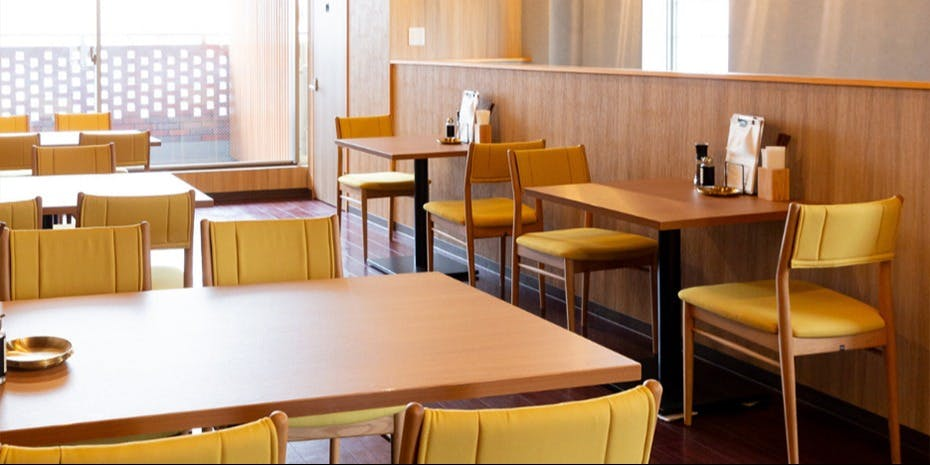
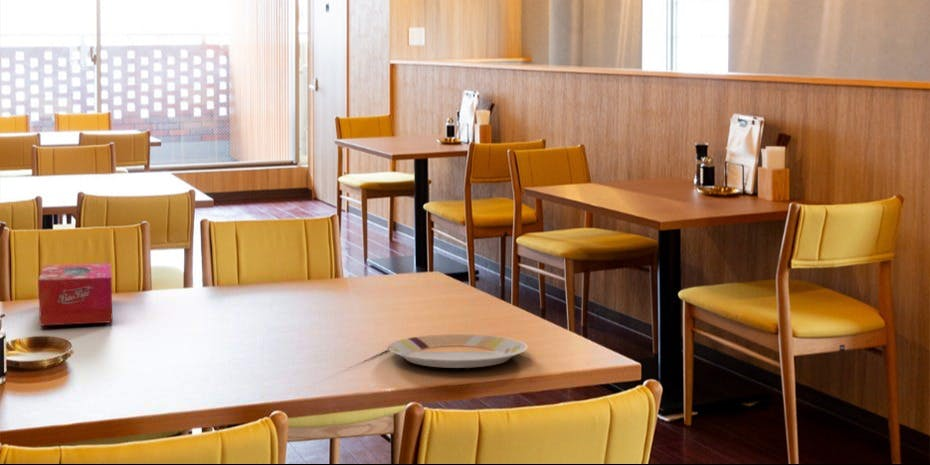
+ plate (457, 352)
+ tissue box (76, 292)
